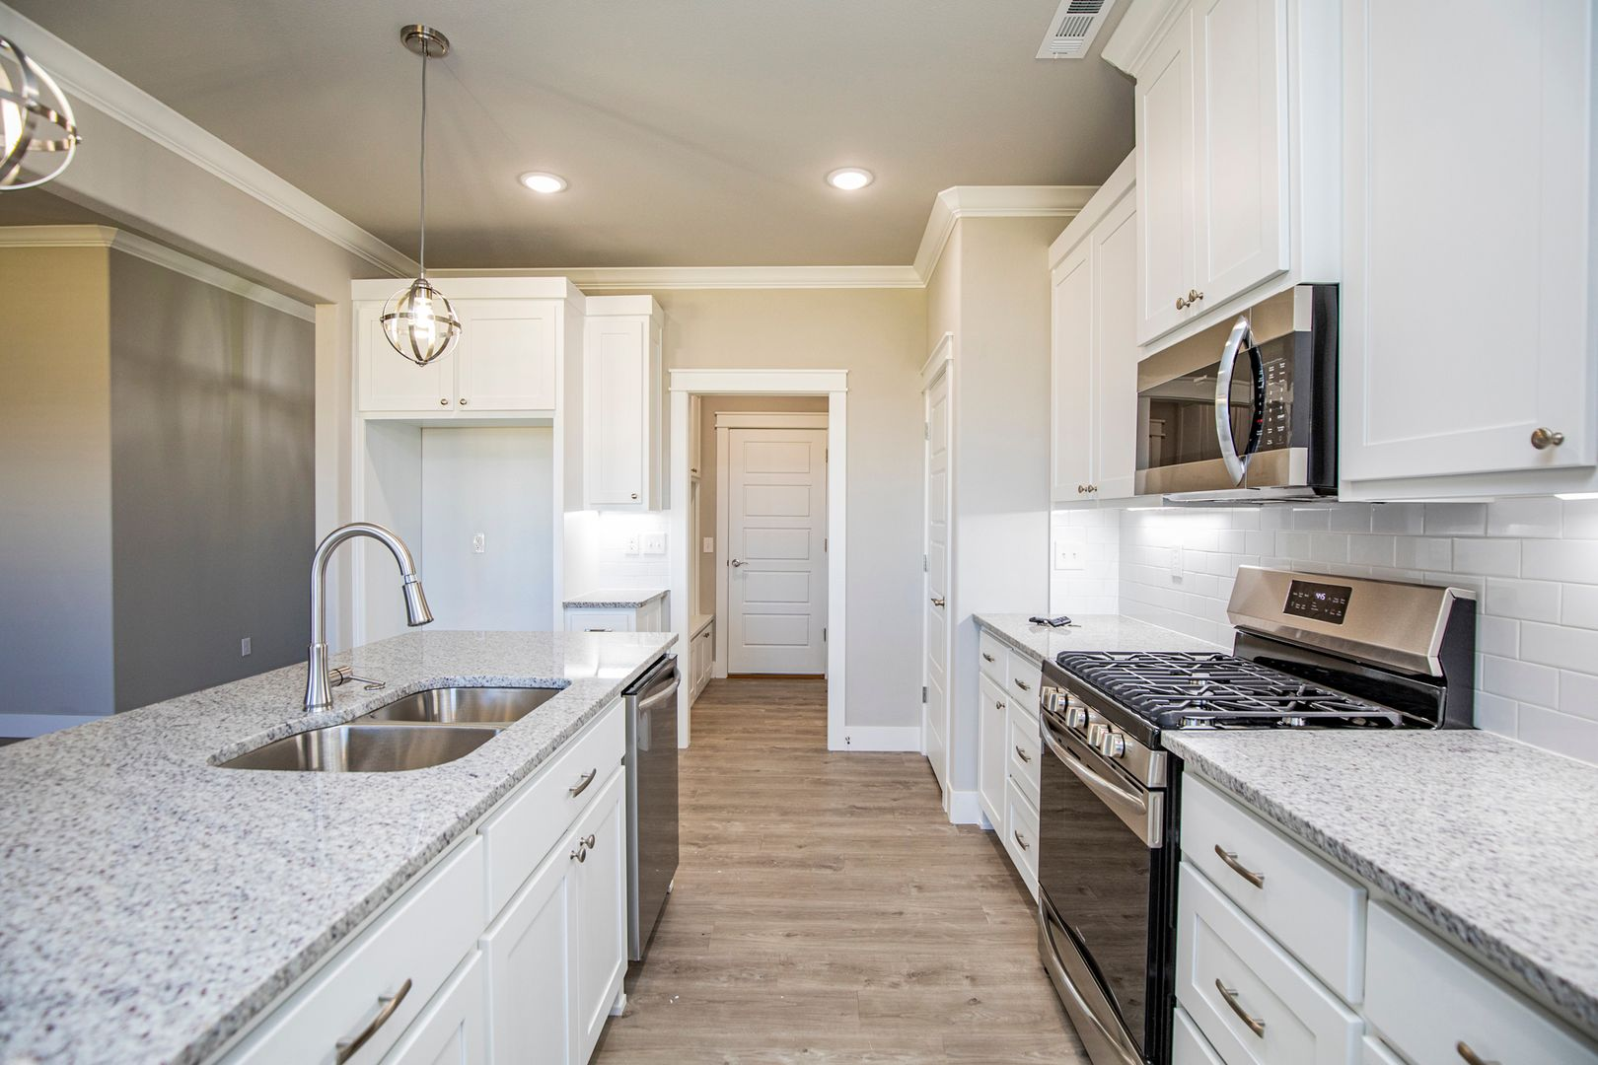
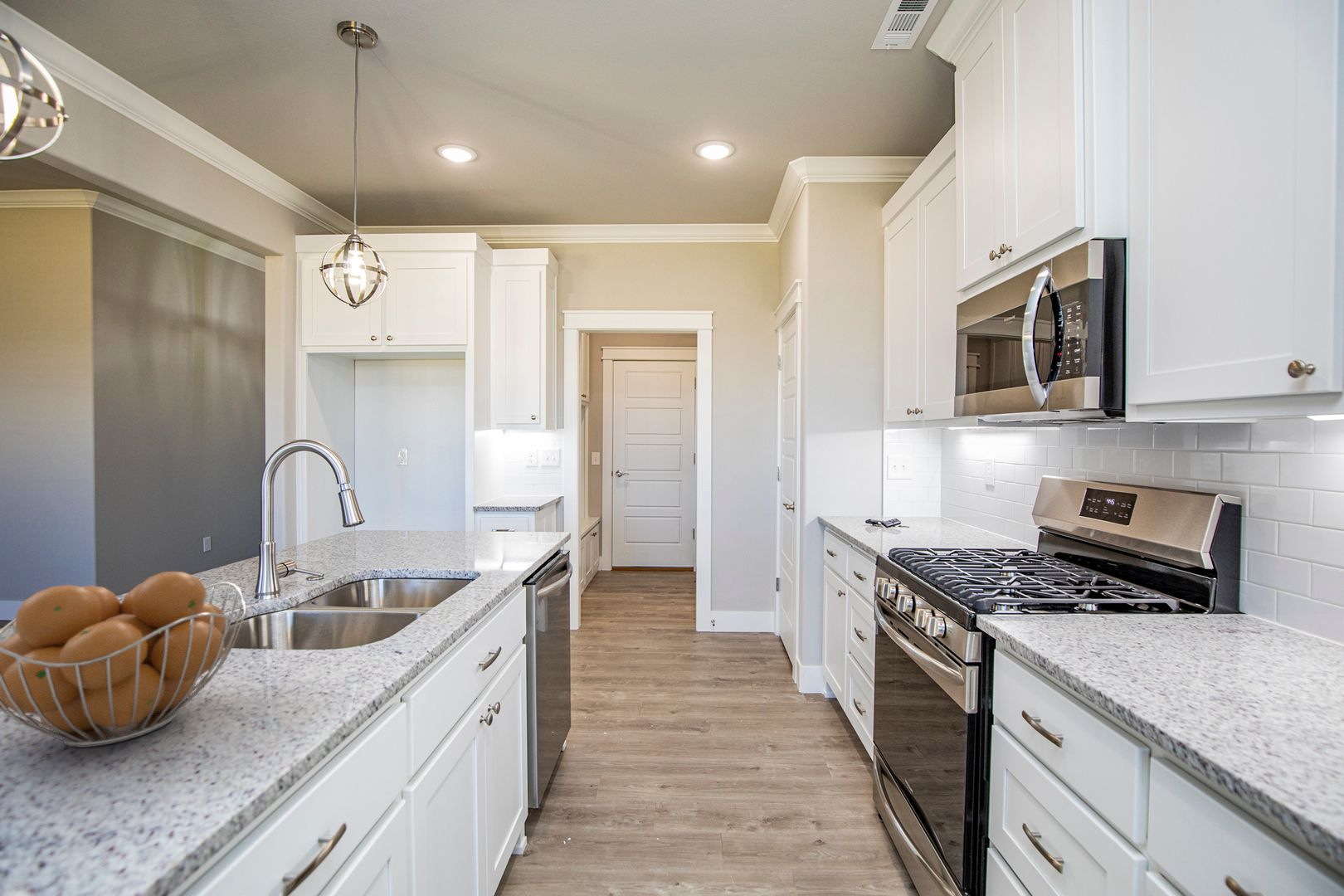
+ fruit basket (122, 650)
